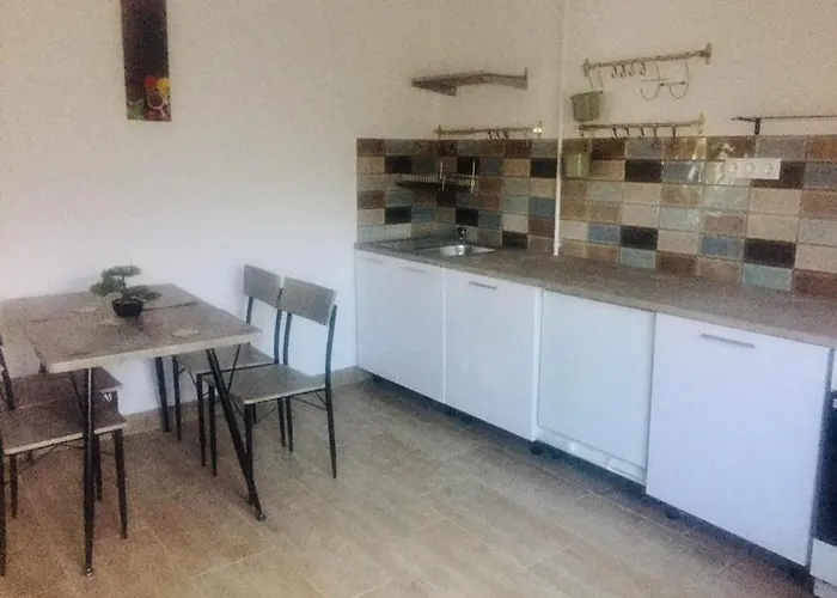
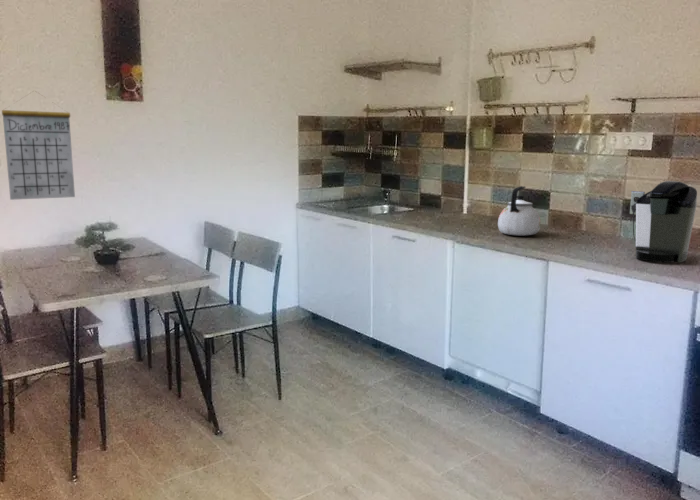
+ coffee maker (651, 218)
+ calendar (39, 145)
+ kettle (519, 210)
